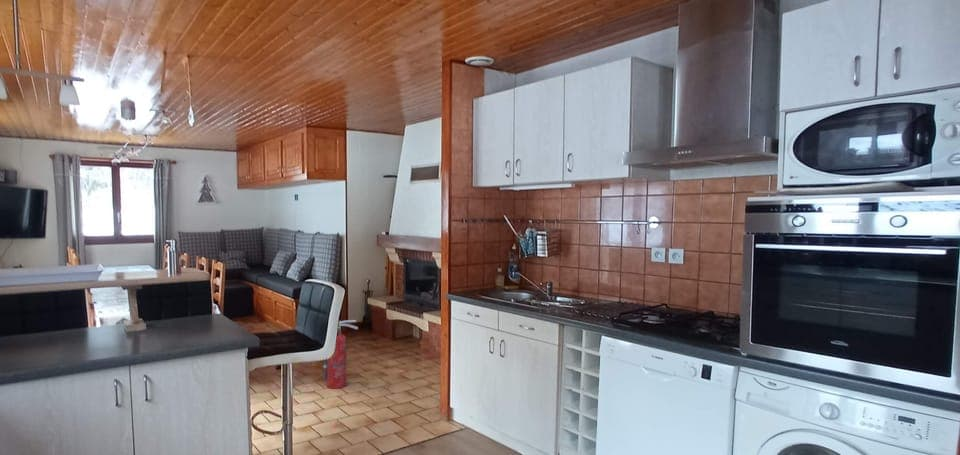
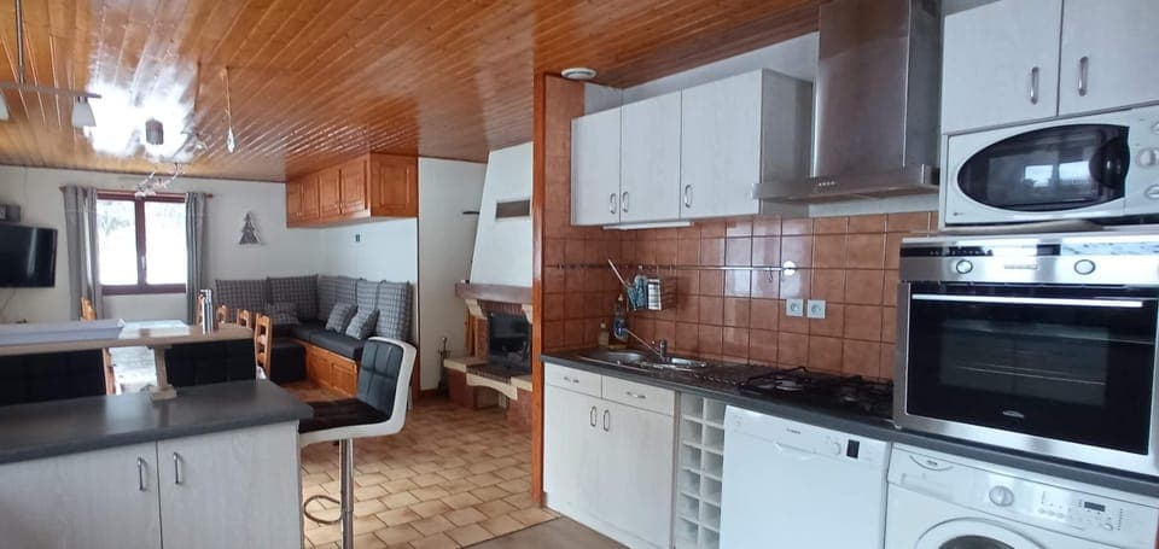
- fire extinguisher (339, 353)
